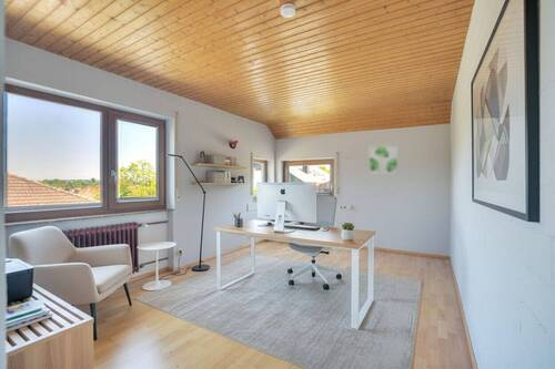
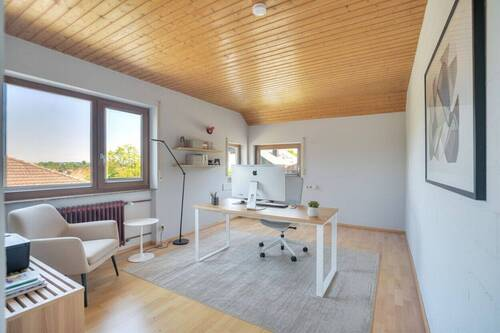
- wall art (383, 158)
